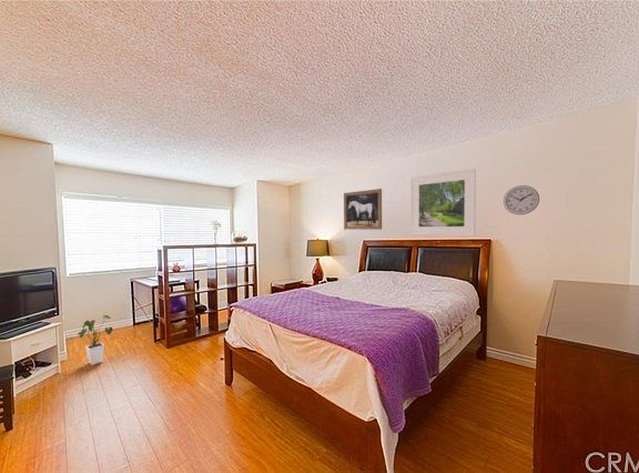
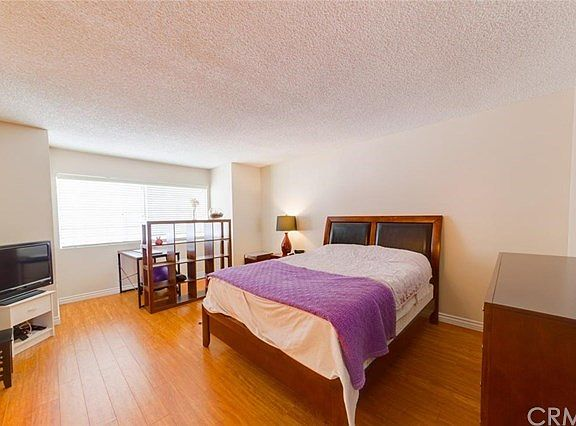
- wall clock (520, 200)
- house plant (98, 339)
- wall art (362, 210)
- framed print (440, 204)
